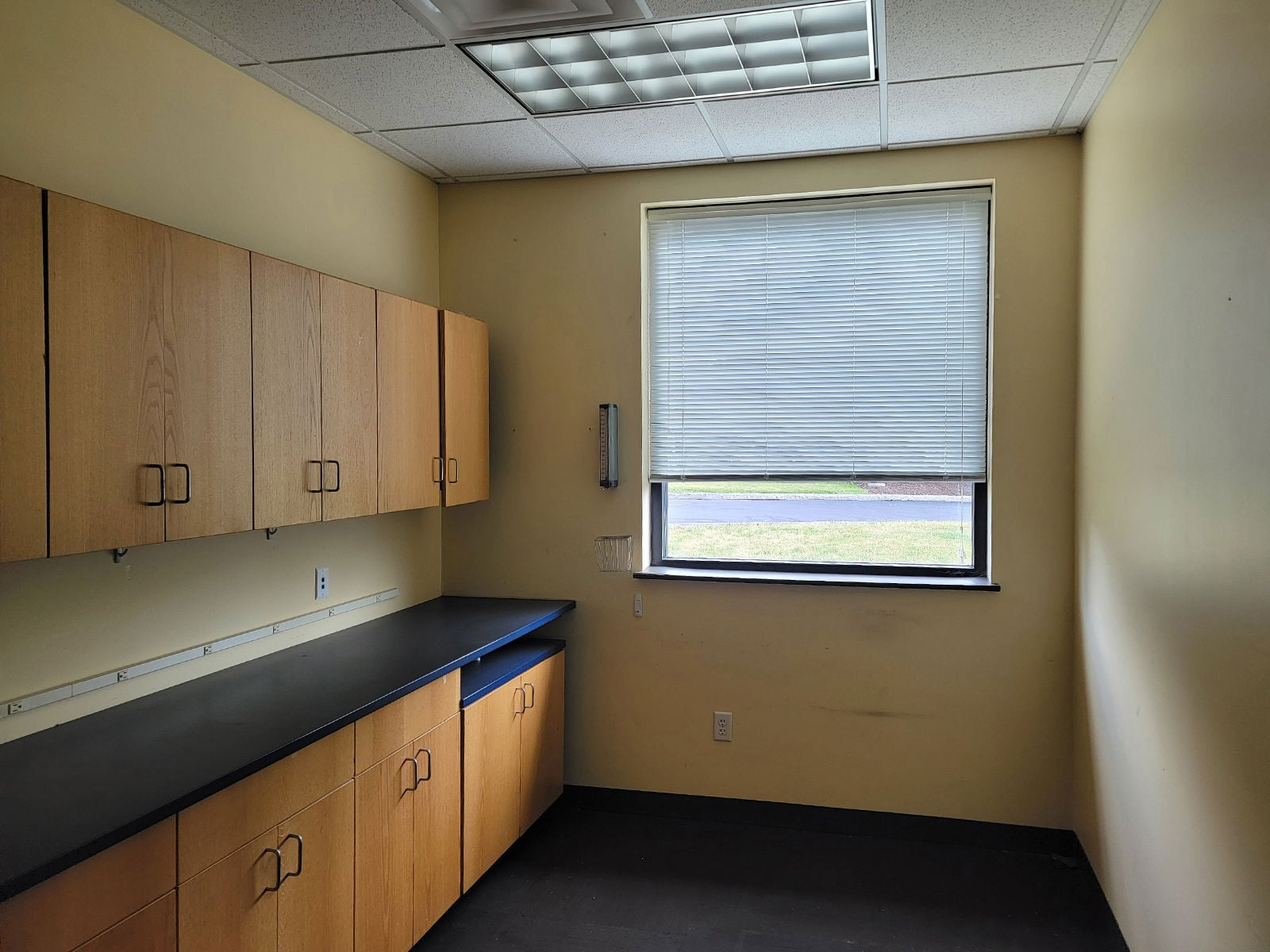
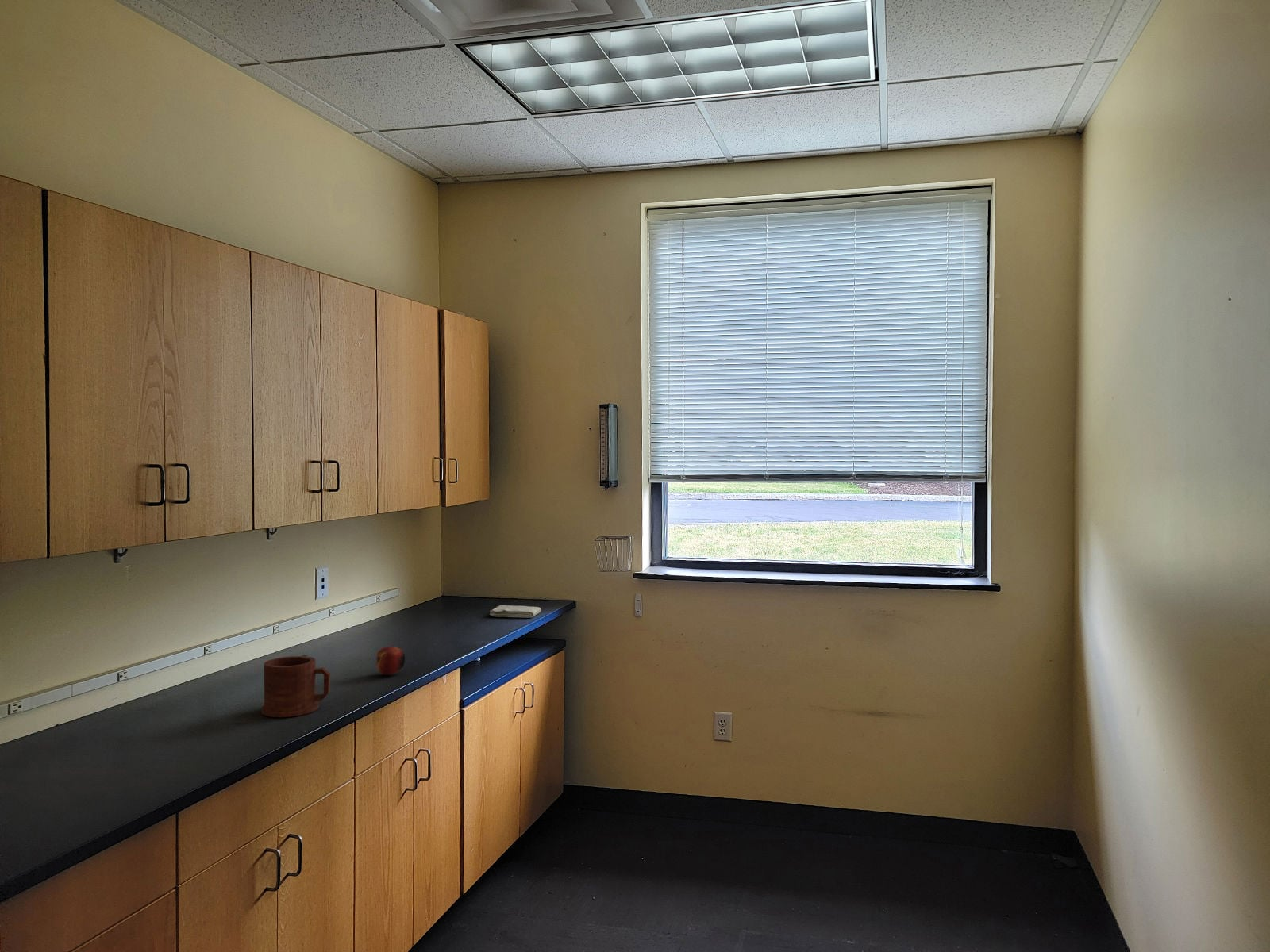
+ washcloth (515, 611)
+ apple (391, 660)
+ mug (295, 685)
